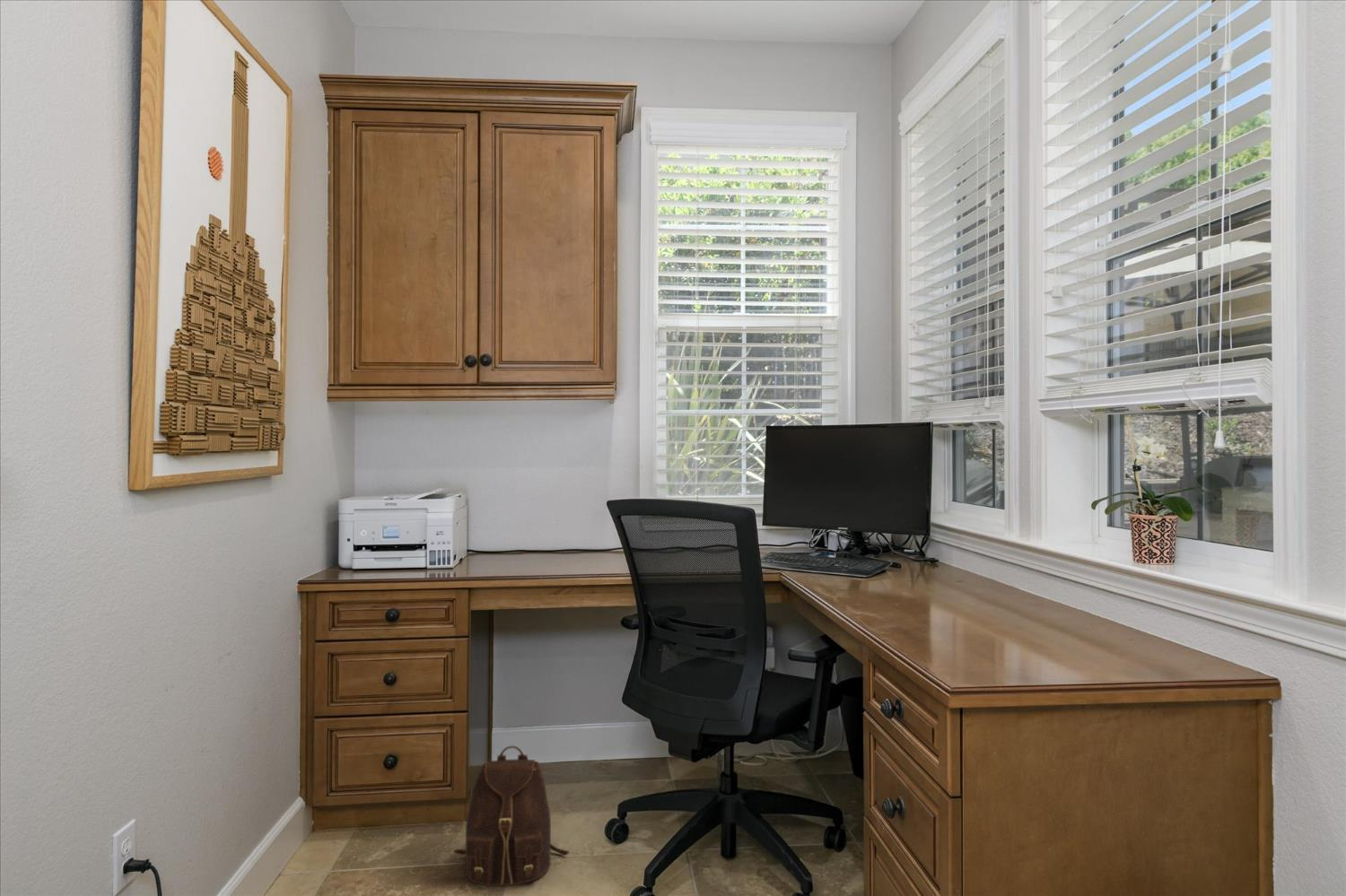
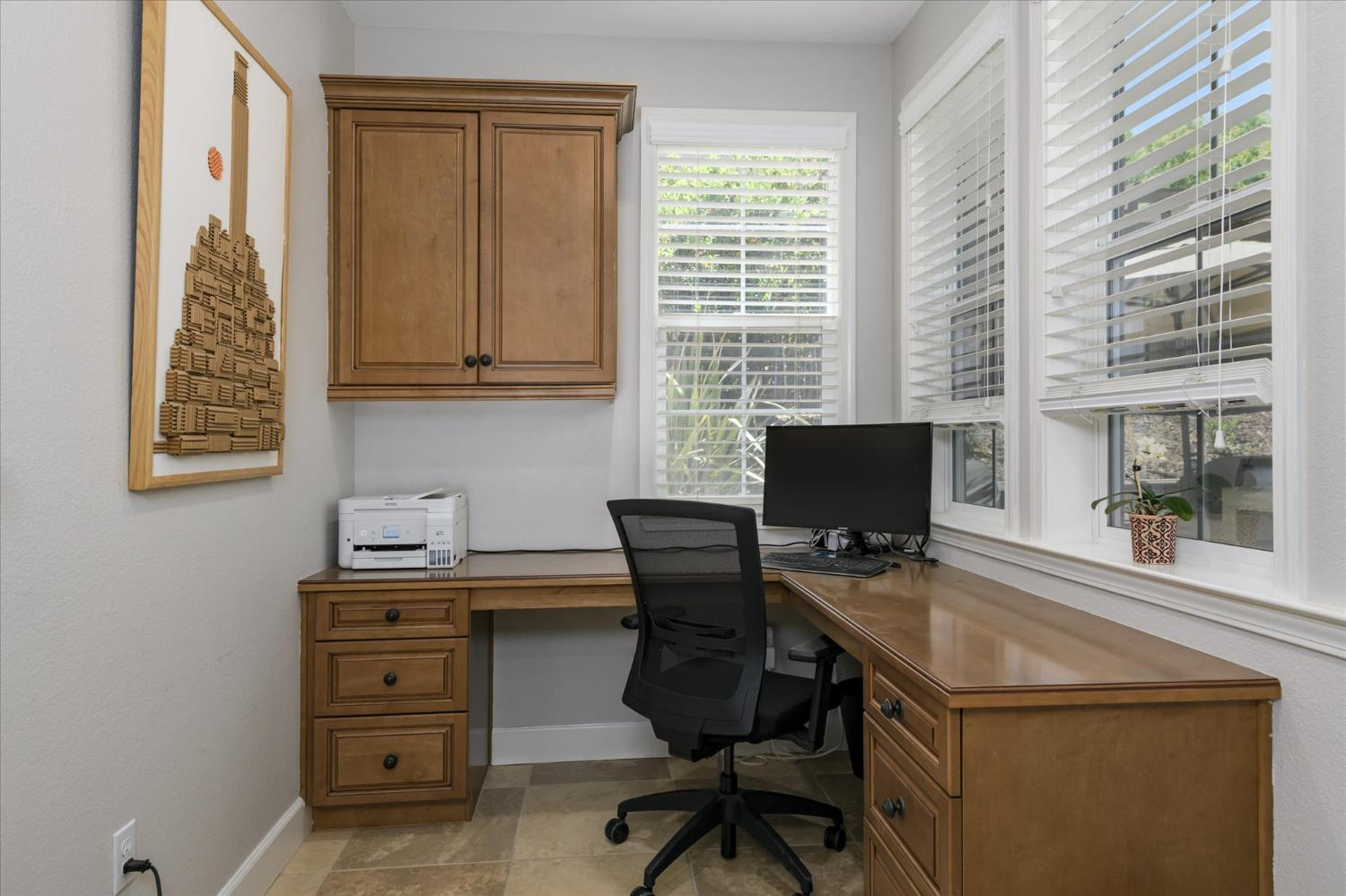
- backpack (510, 810)
